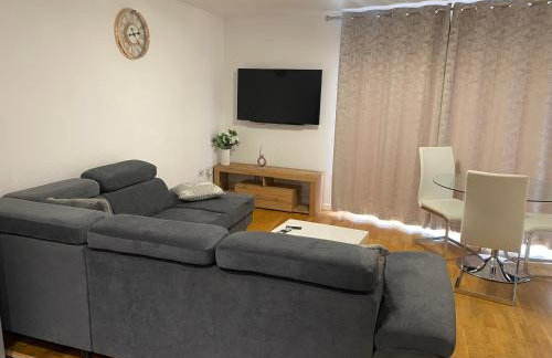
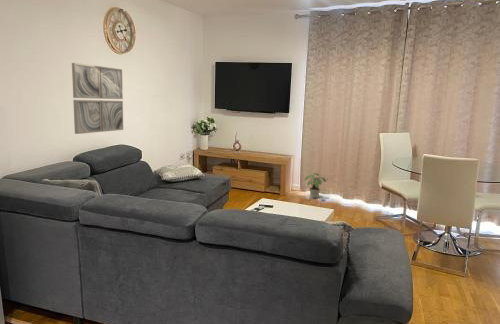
+ wall art (100, 98)
+ potted plant (314, 185)
